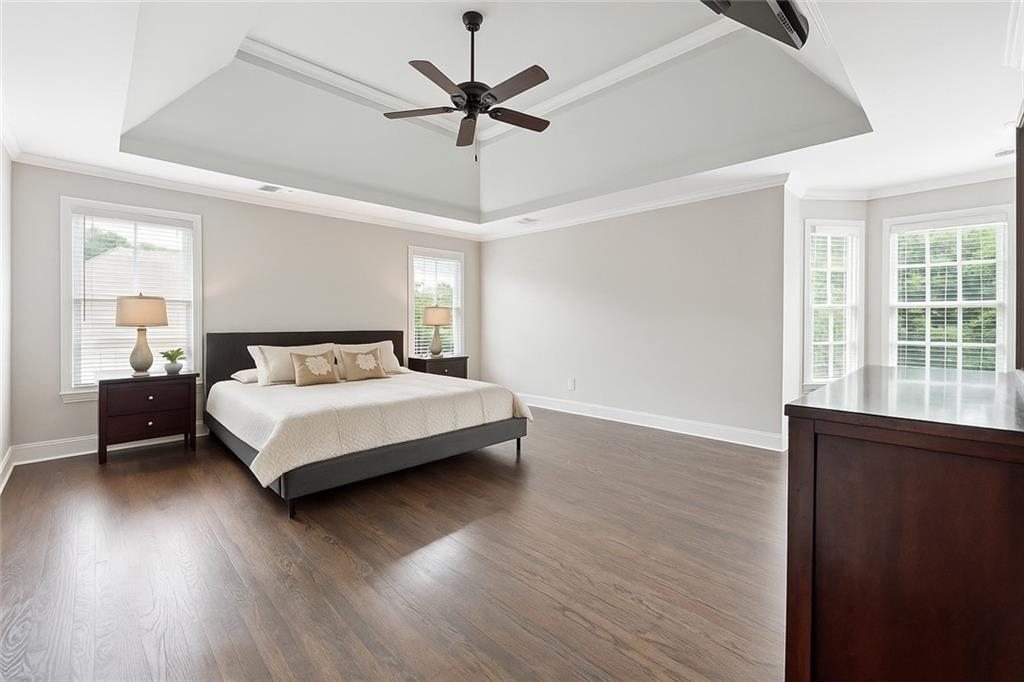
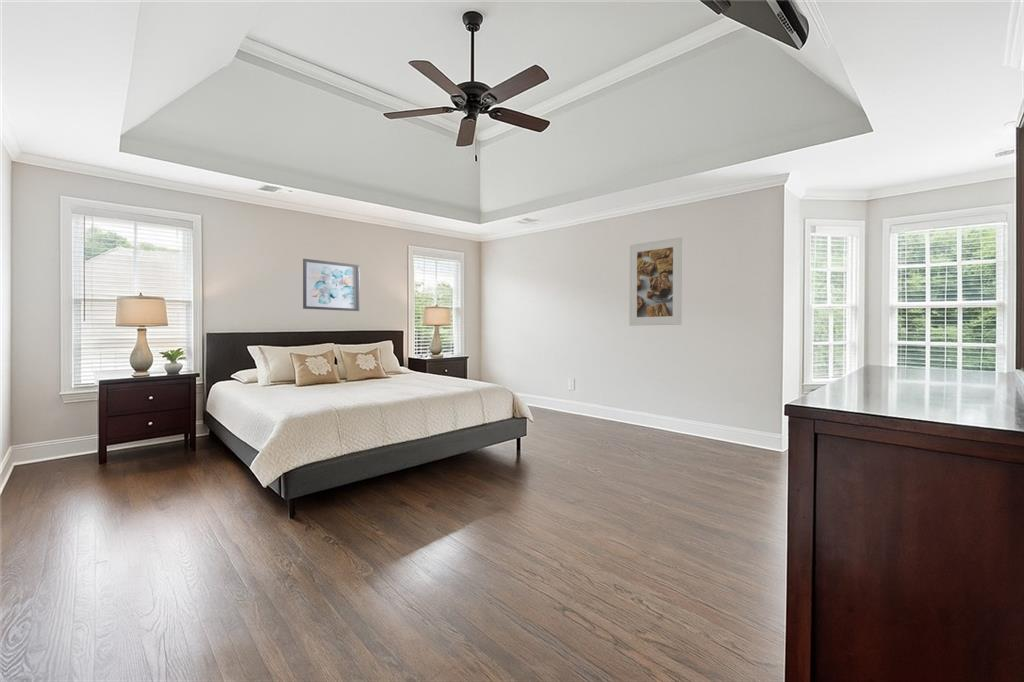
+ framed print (654, 283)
+ wall art (332, 286)
